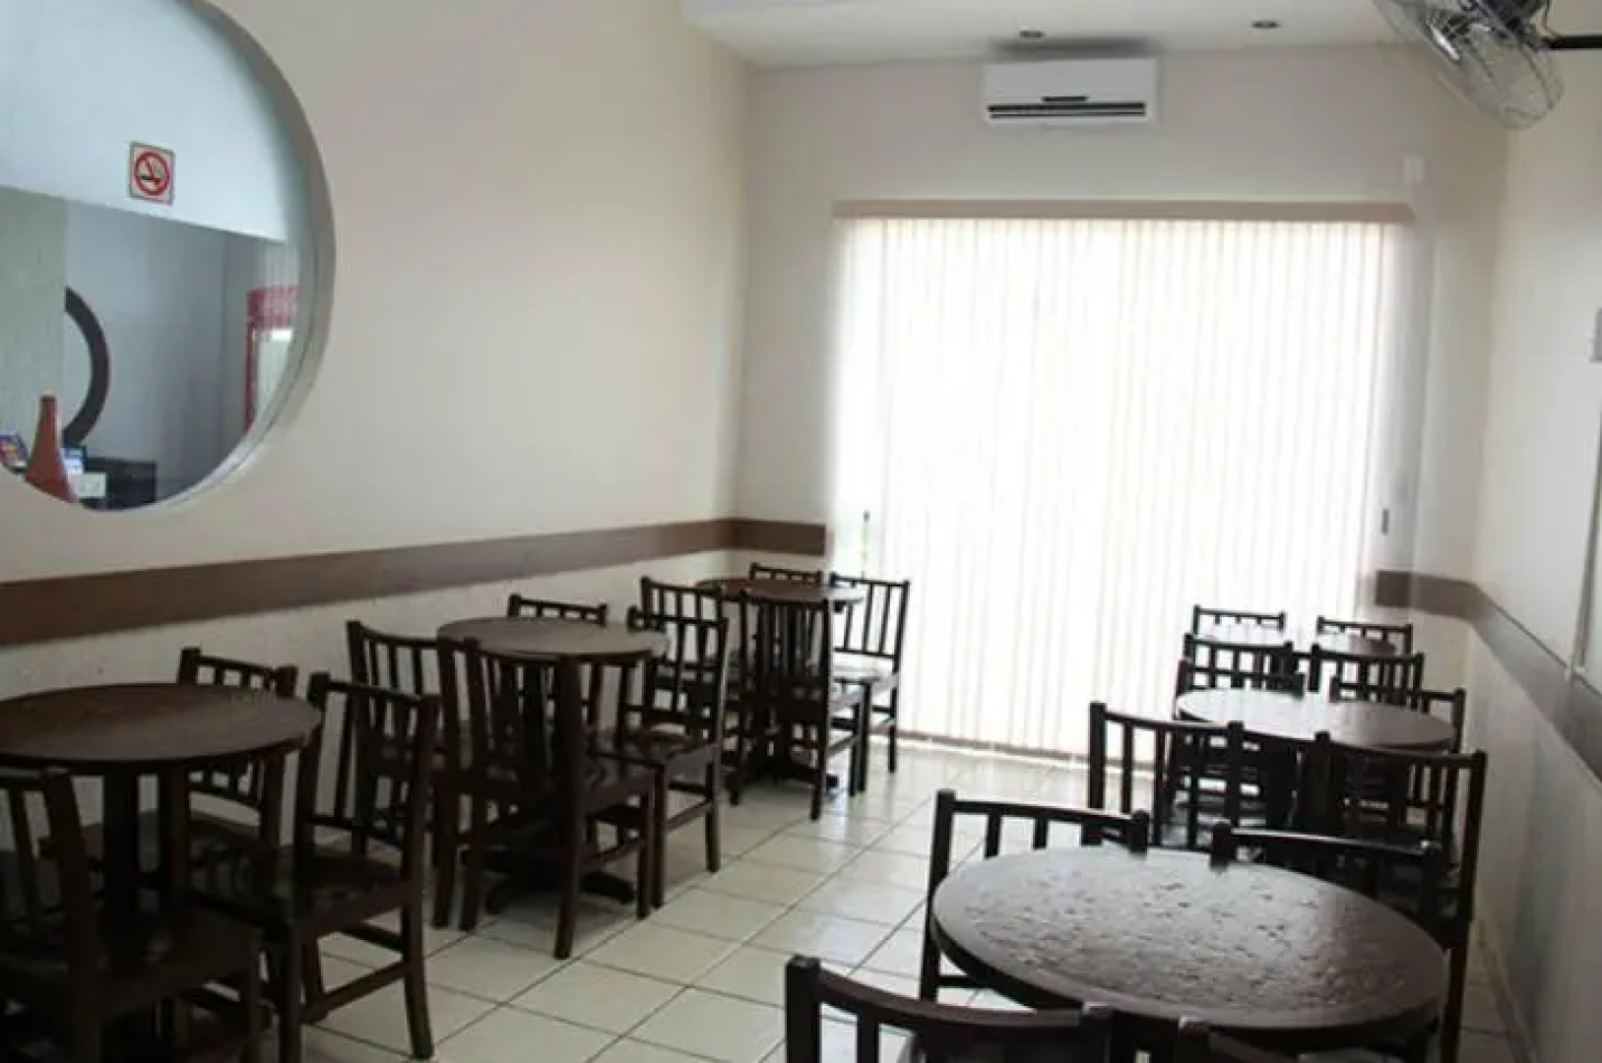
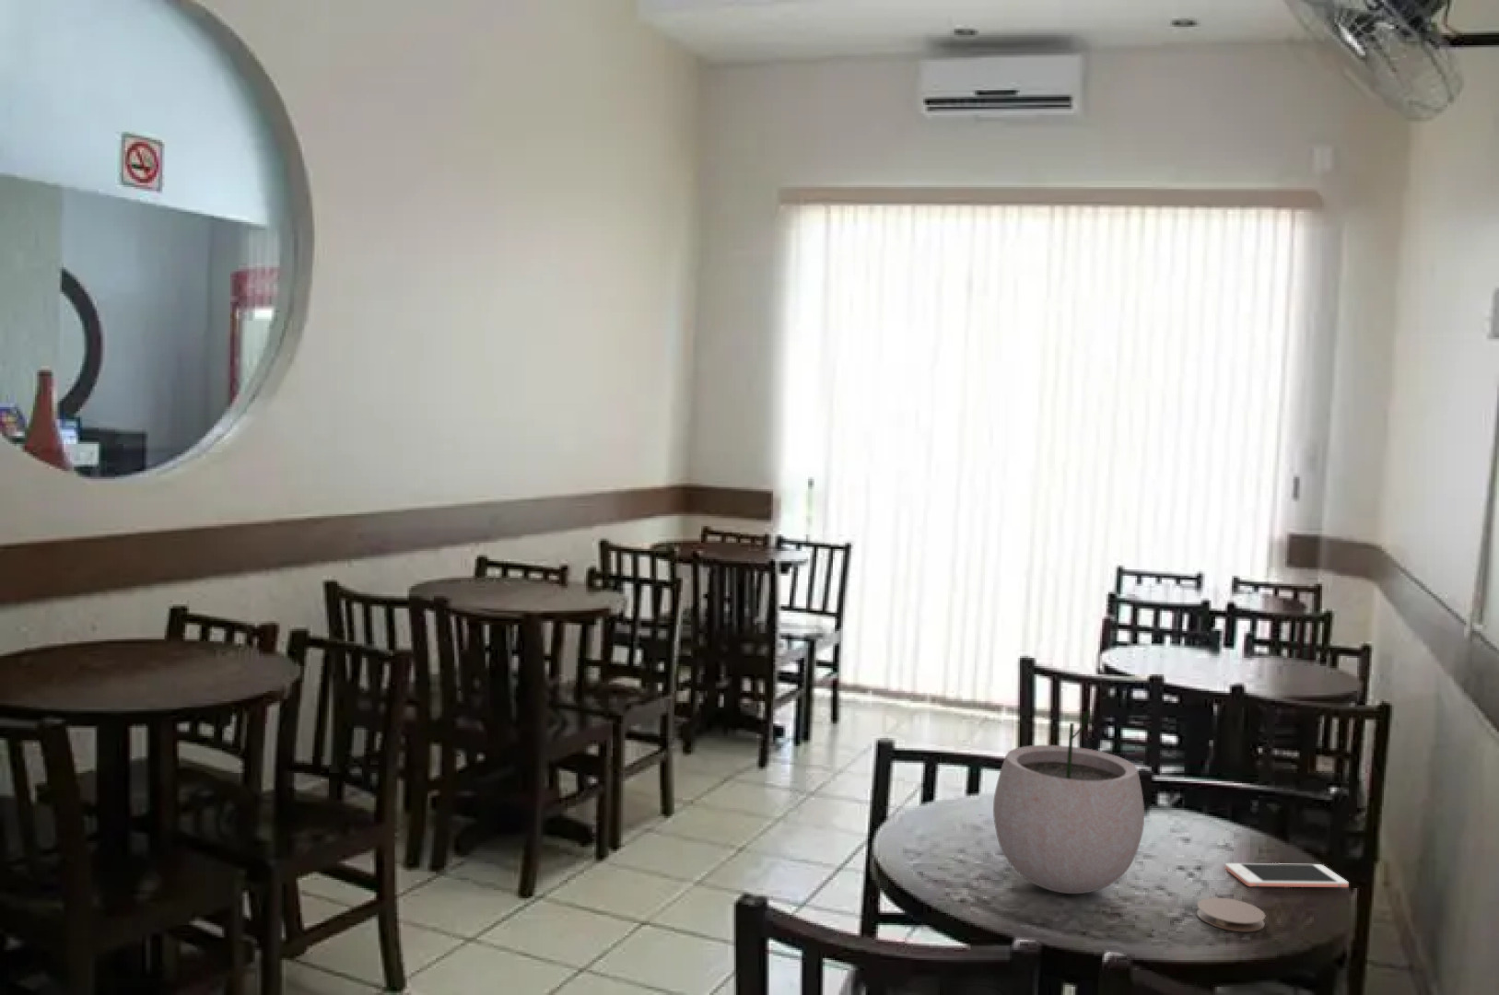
+ cell phone (1285, 875)
+ plant pot (1069, 796)
+ coaster (1230, 914)
